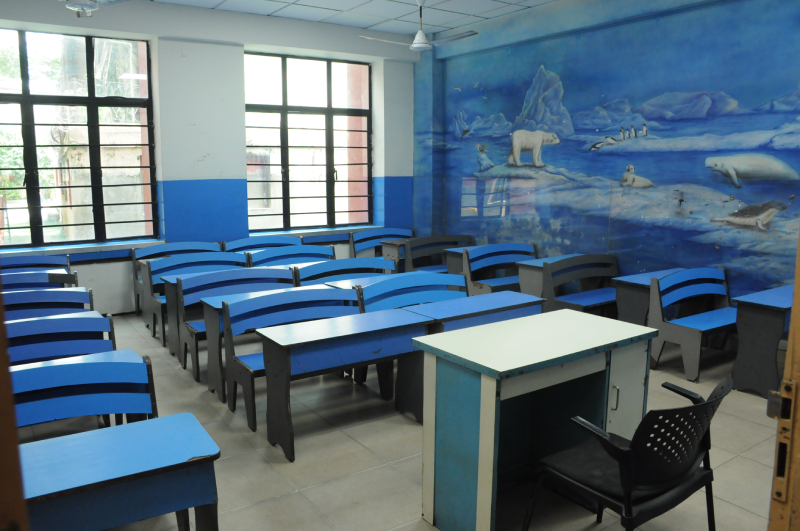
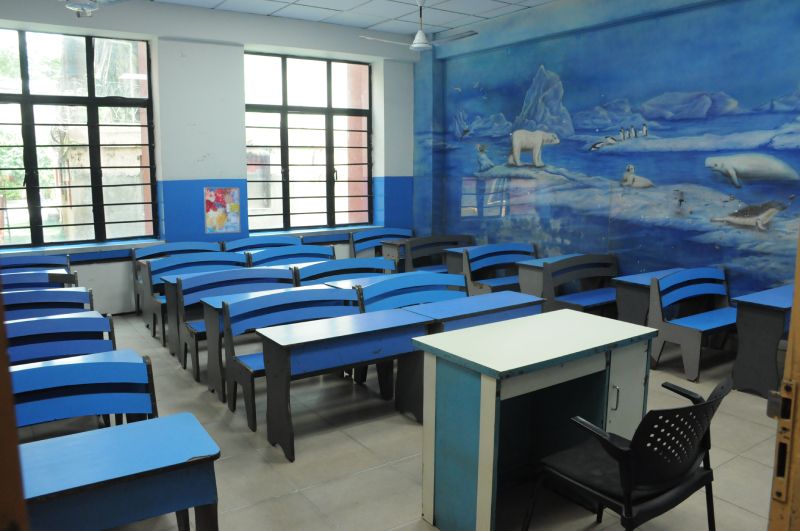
+ wall art (222, 210)
